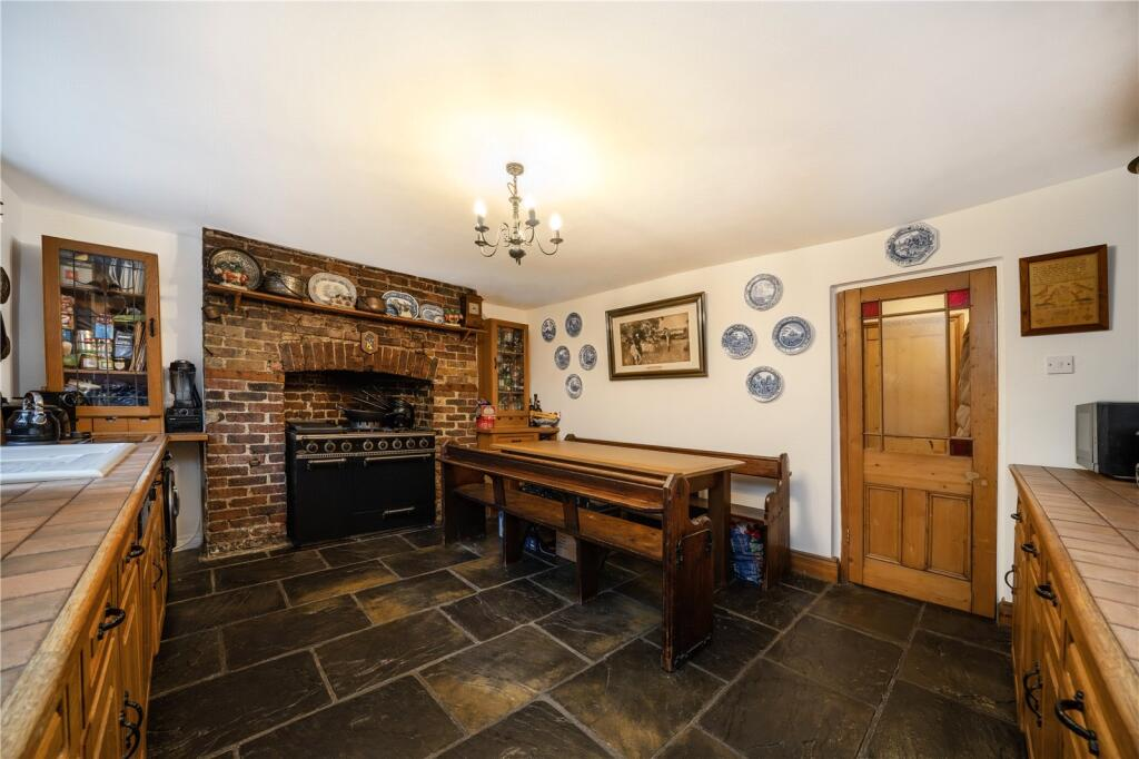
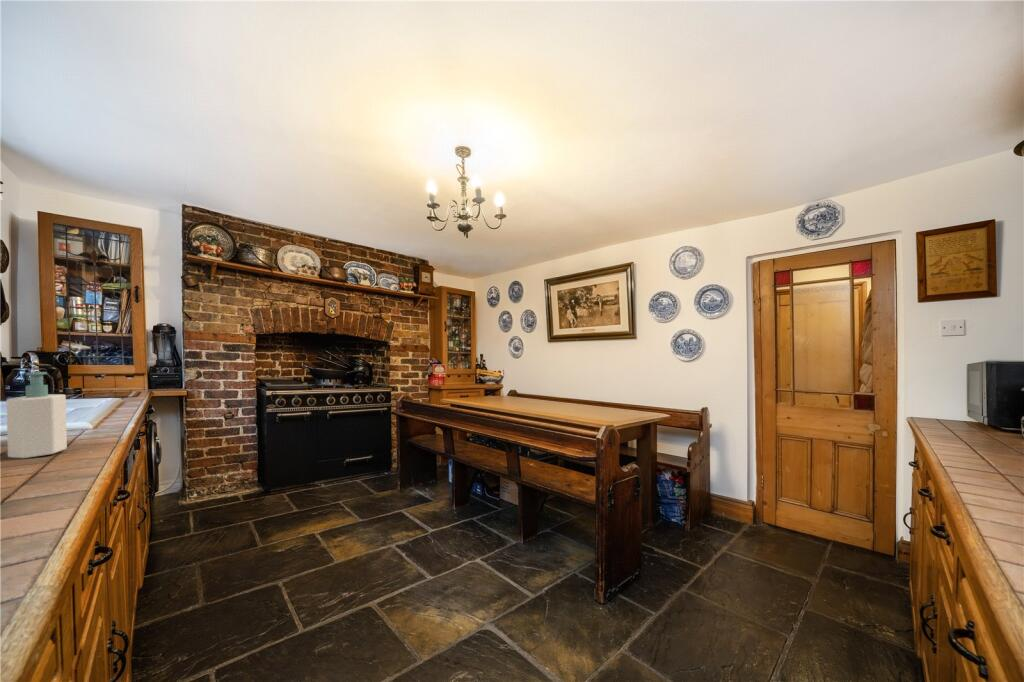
+ soap bottle (37, 412)
